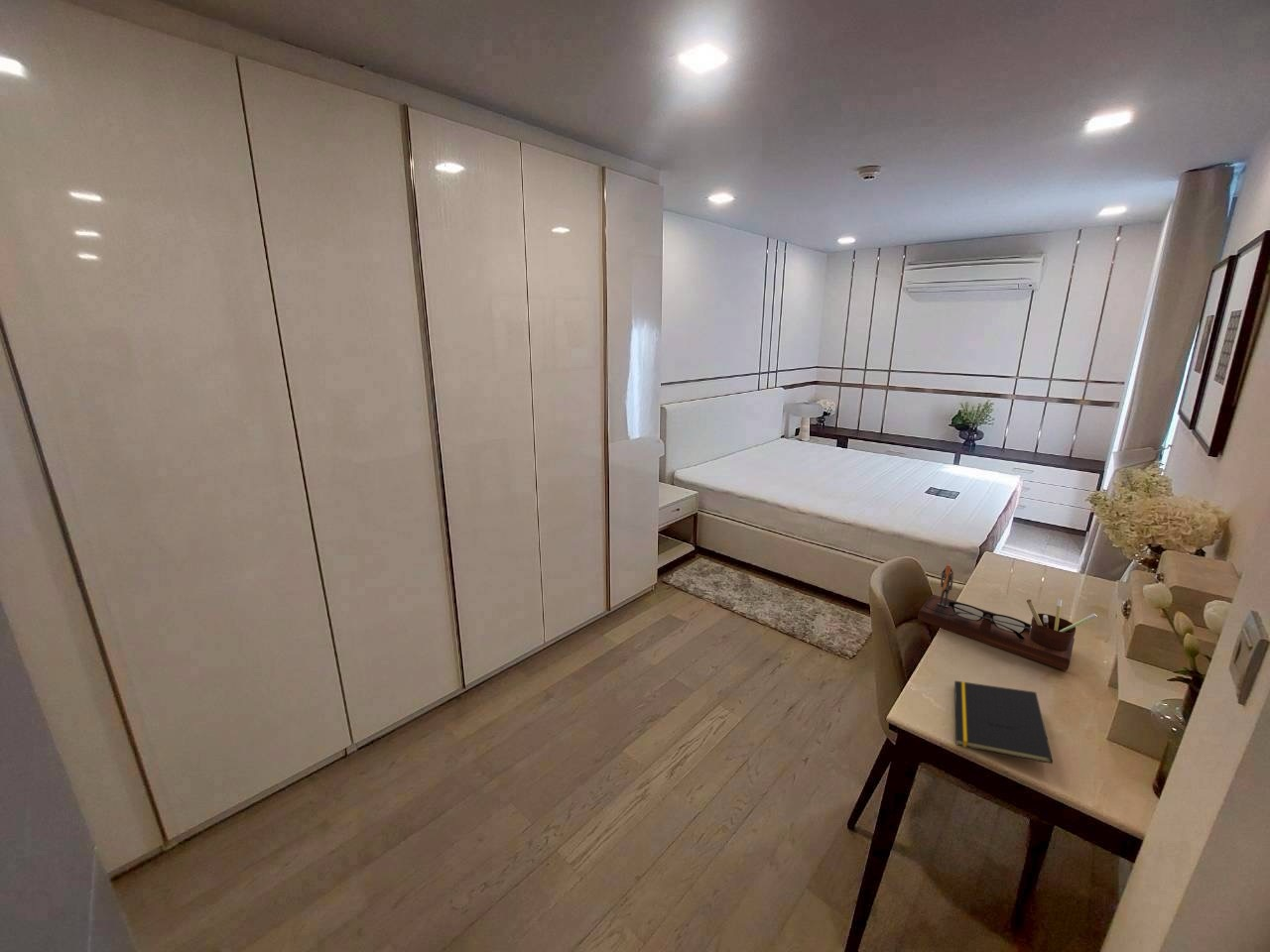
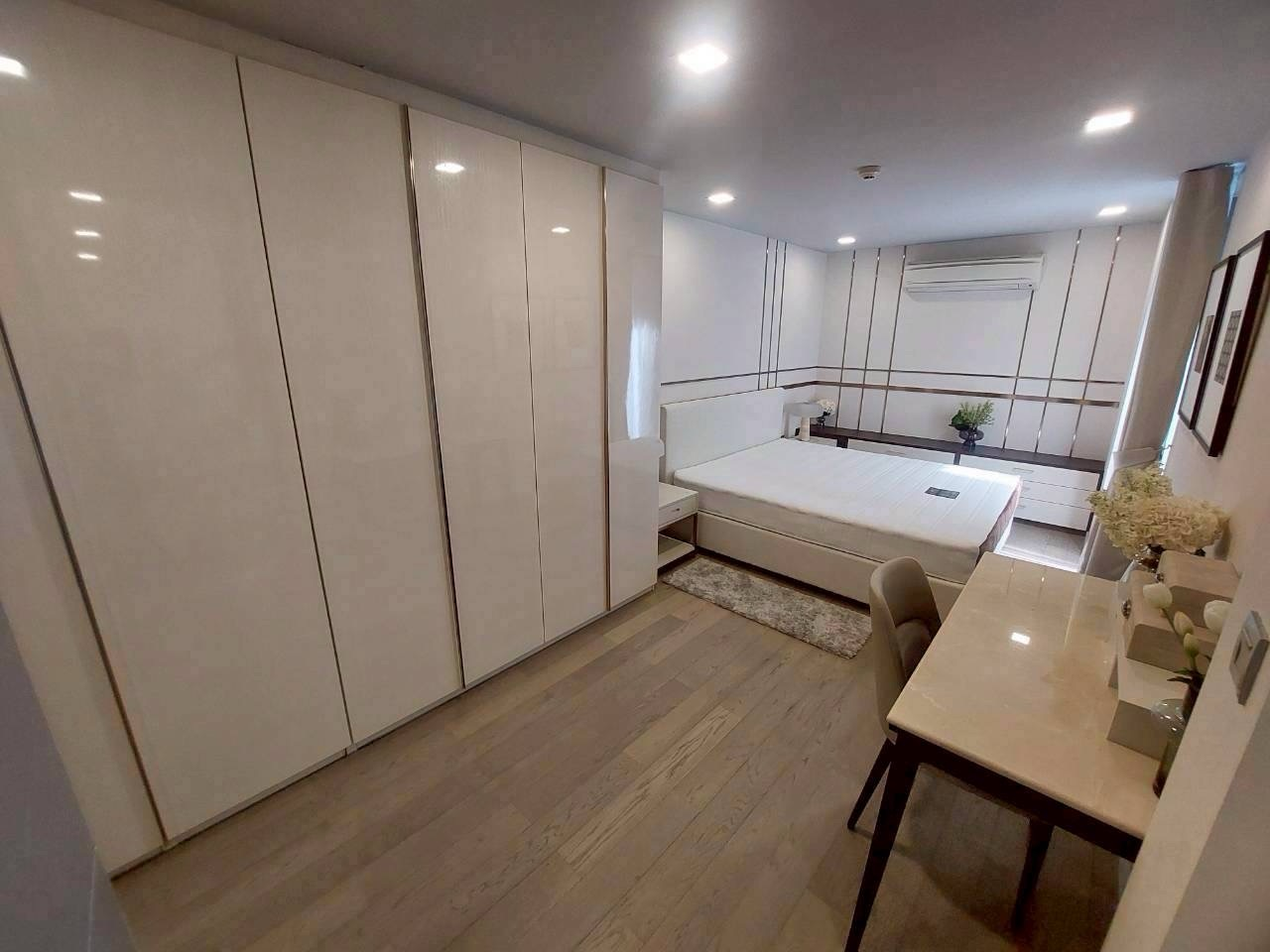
- notepad (997, 717)
- desk organizer (1002, 615)
